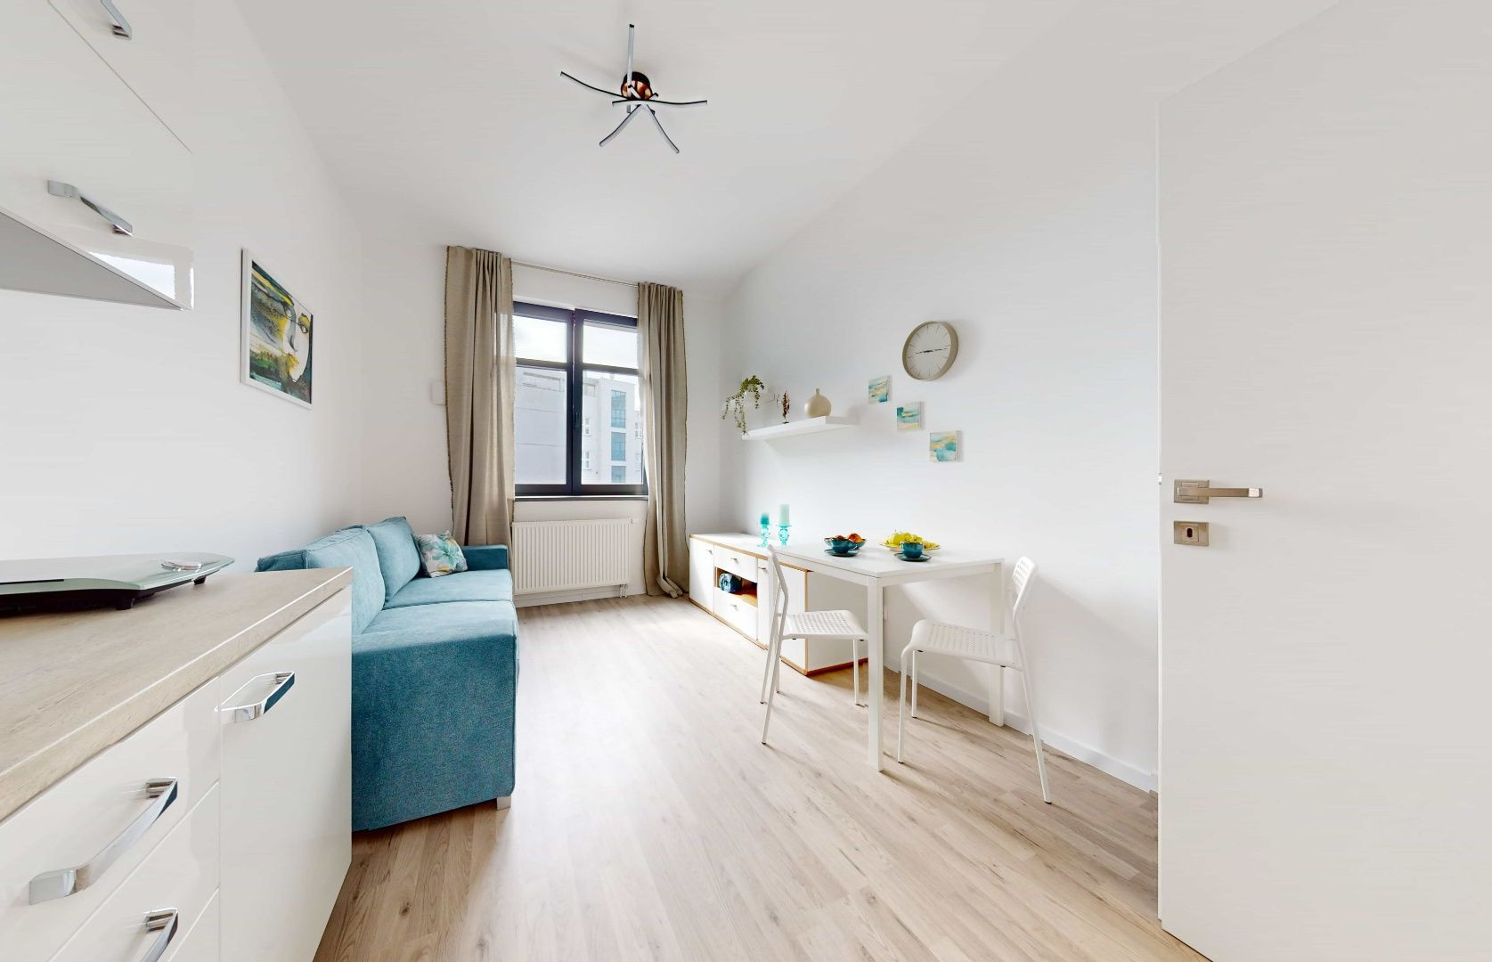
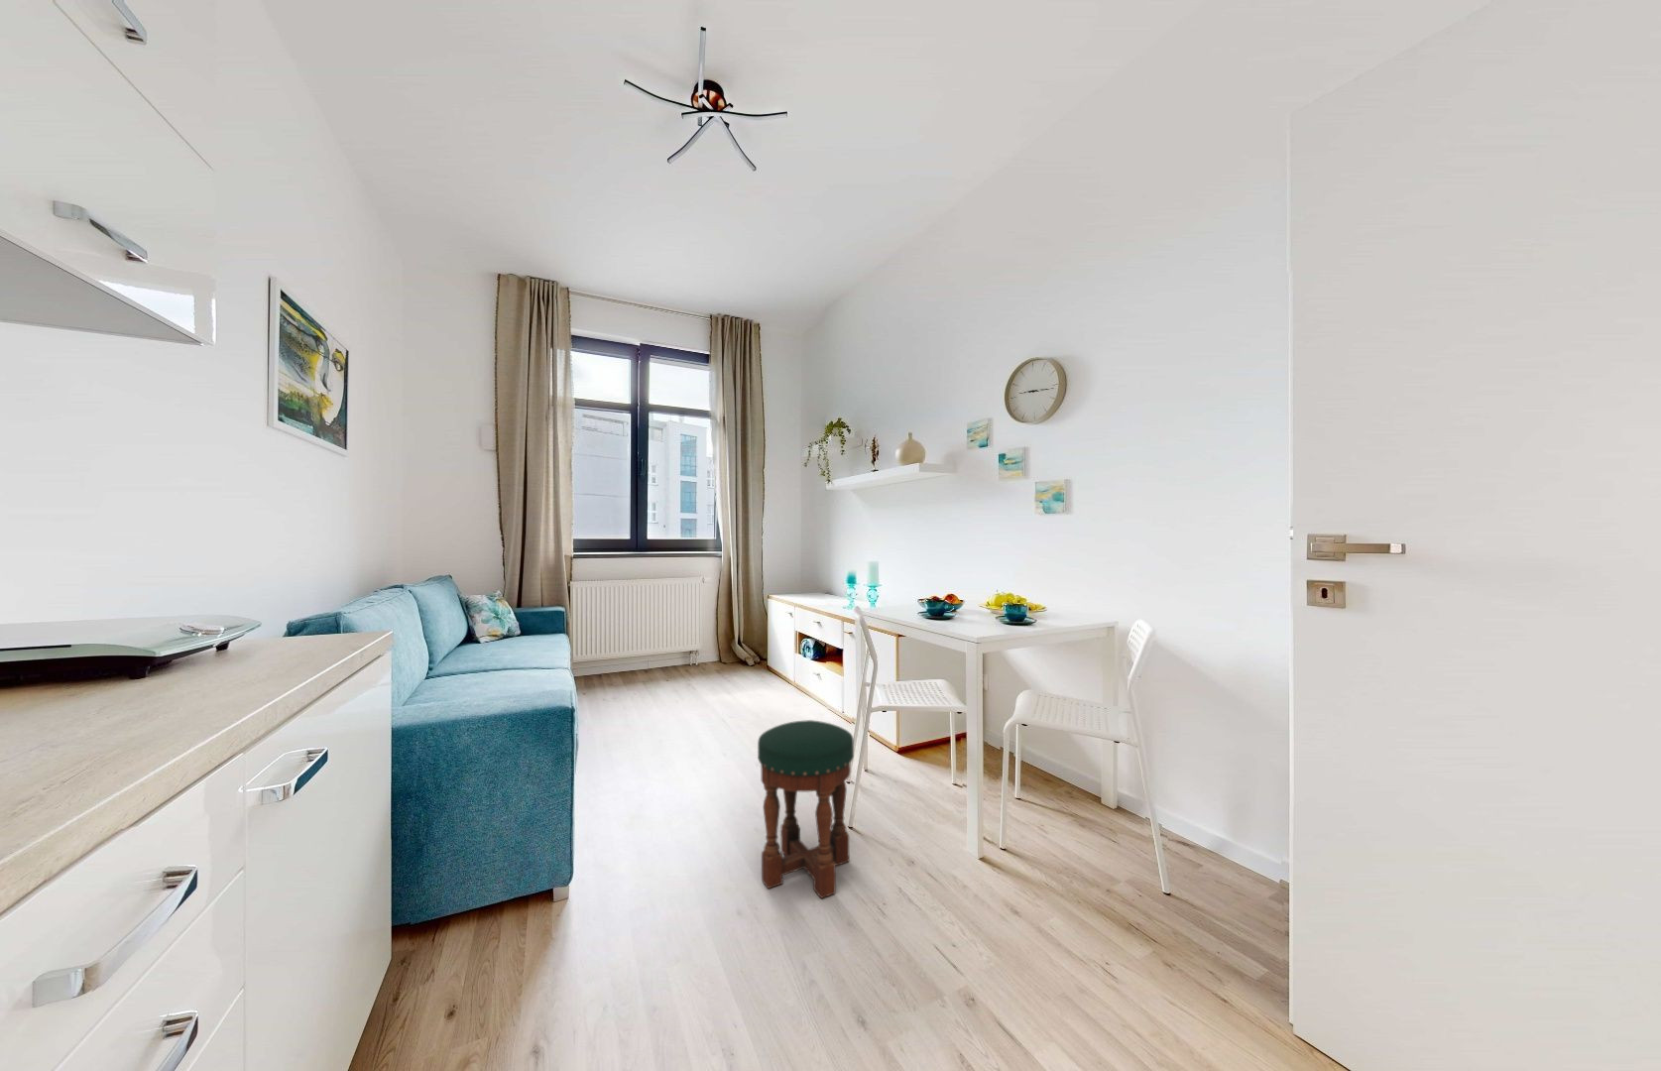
+ stool (804, 791)
